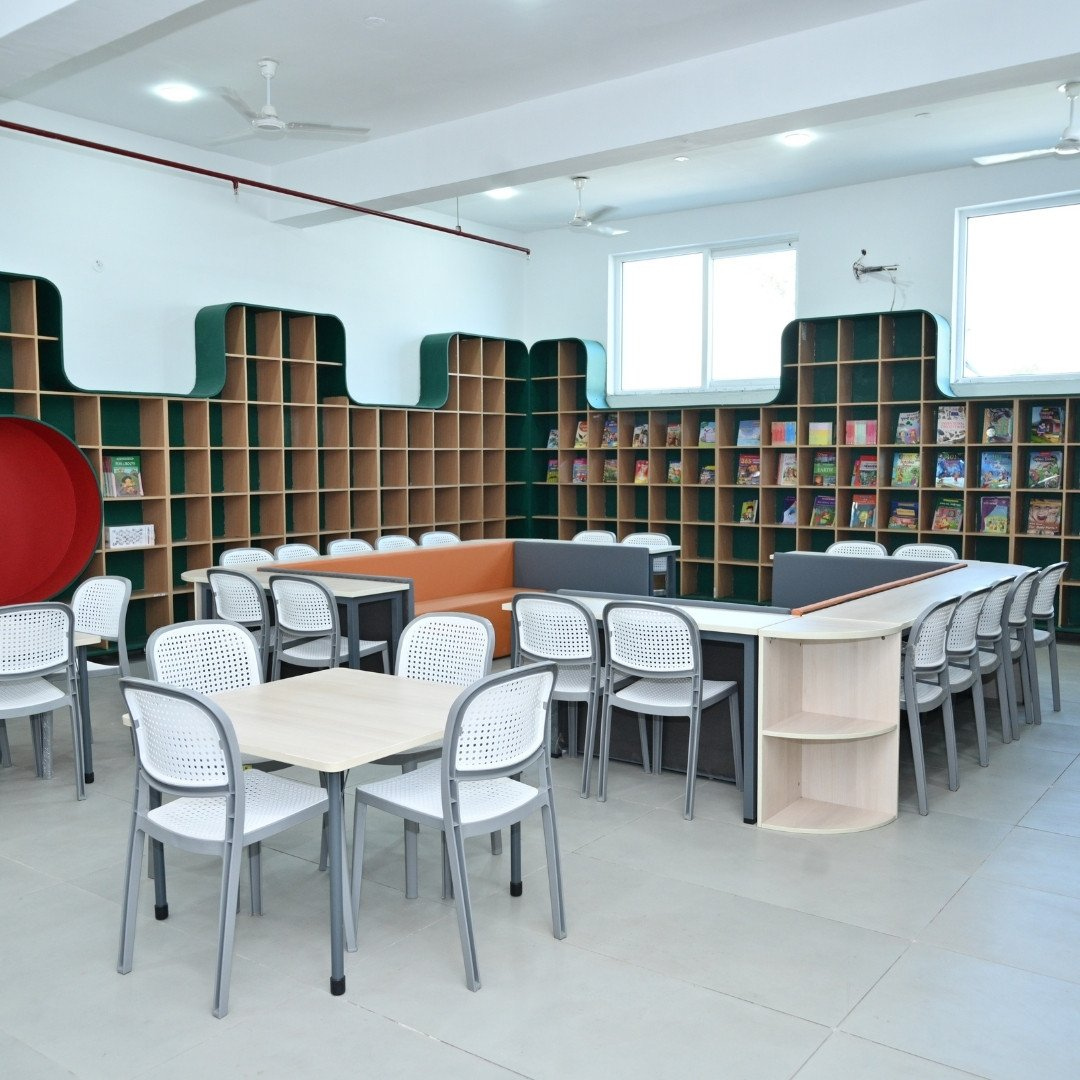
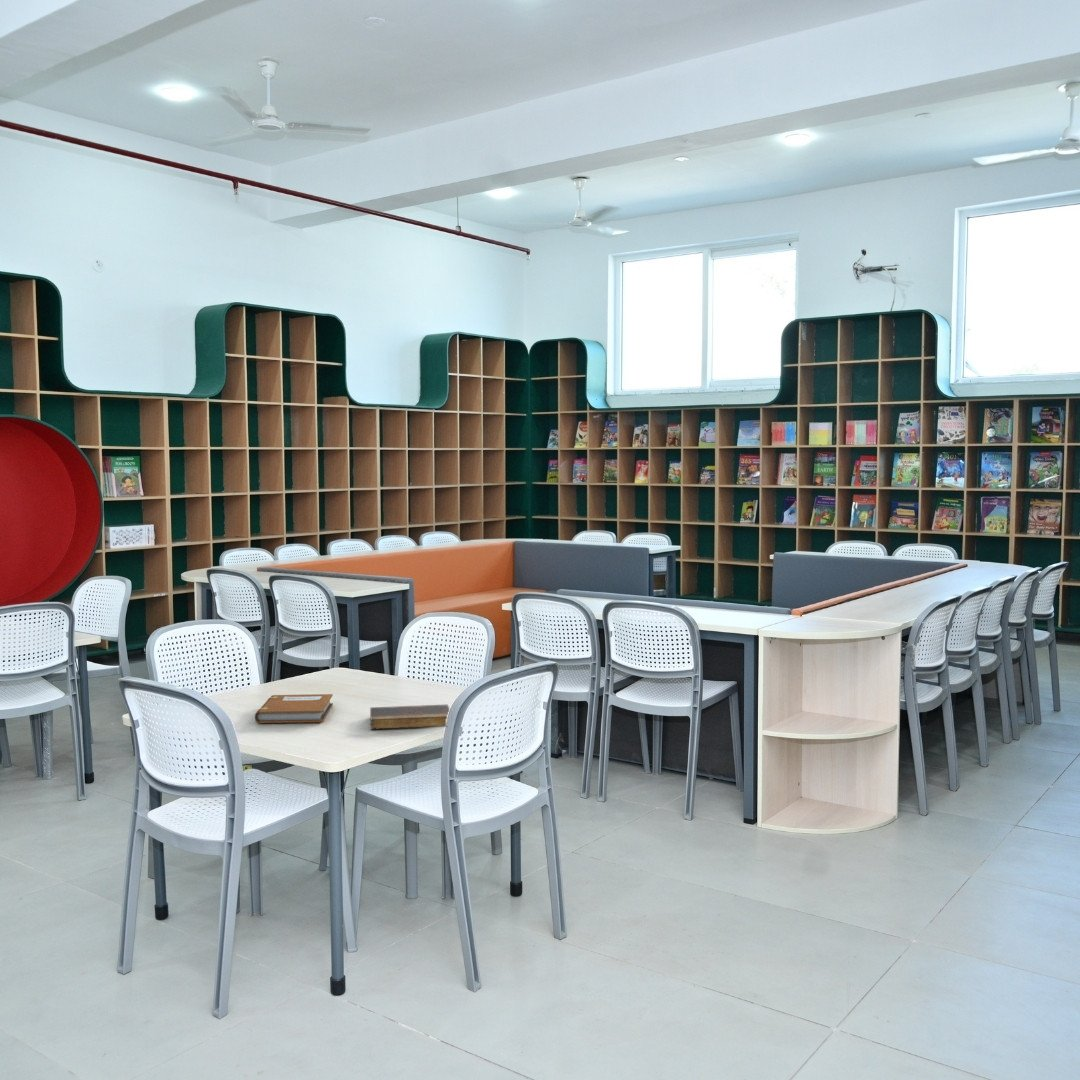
+ notebook (295, 707)
+ book (410, 716)
